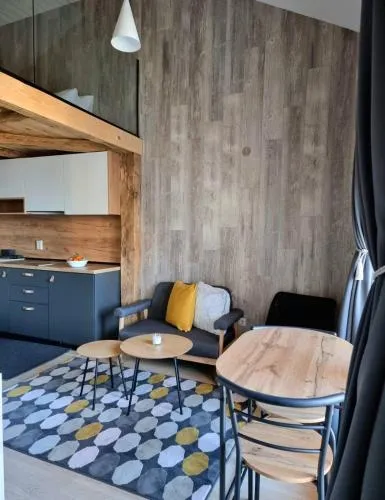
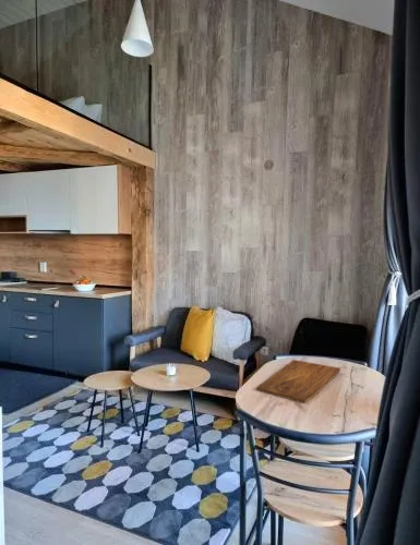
+ cutting board (300, 378)
